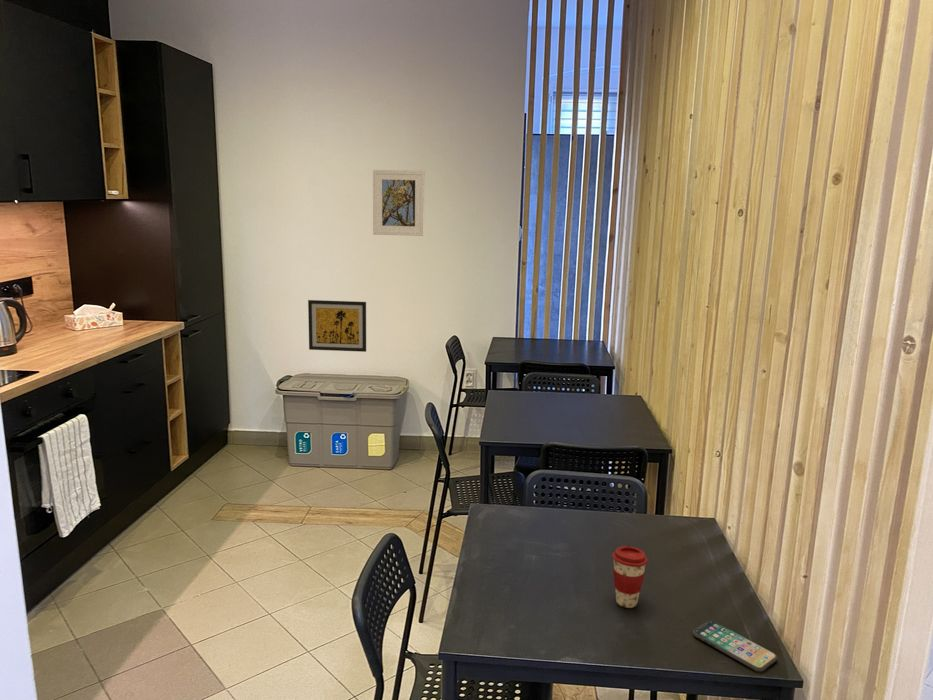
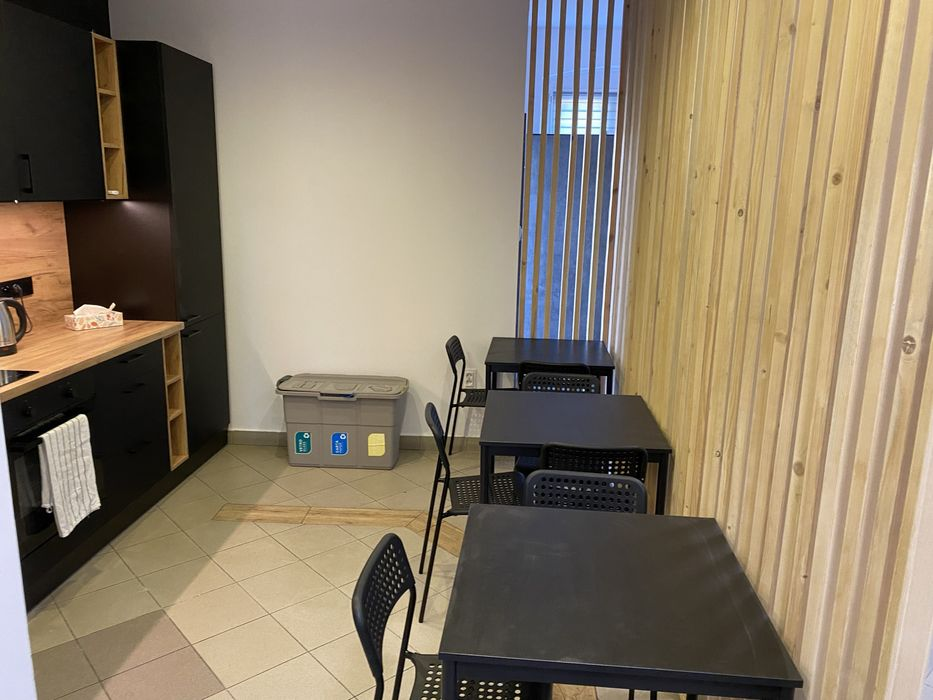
- smartphone (733, 644)
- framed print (398, 203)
- coffee cup (628, 577)
- wall art (337, 325)
